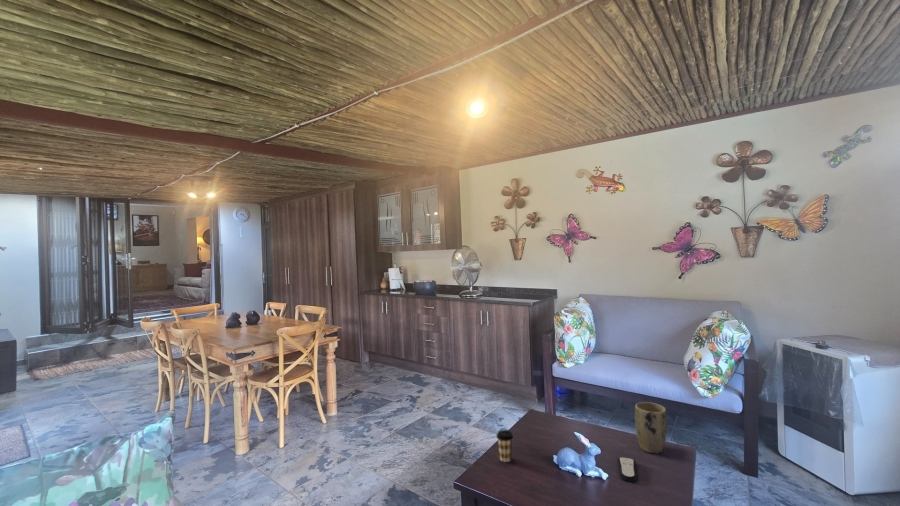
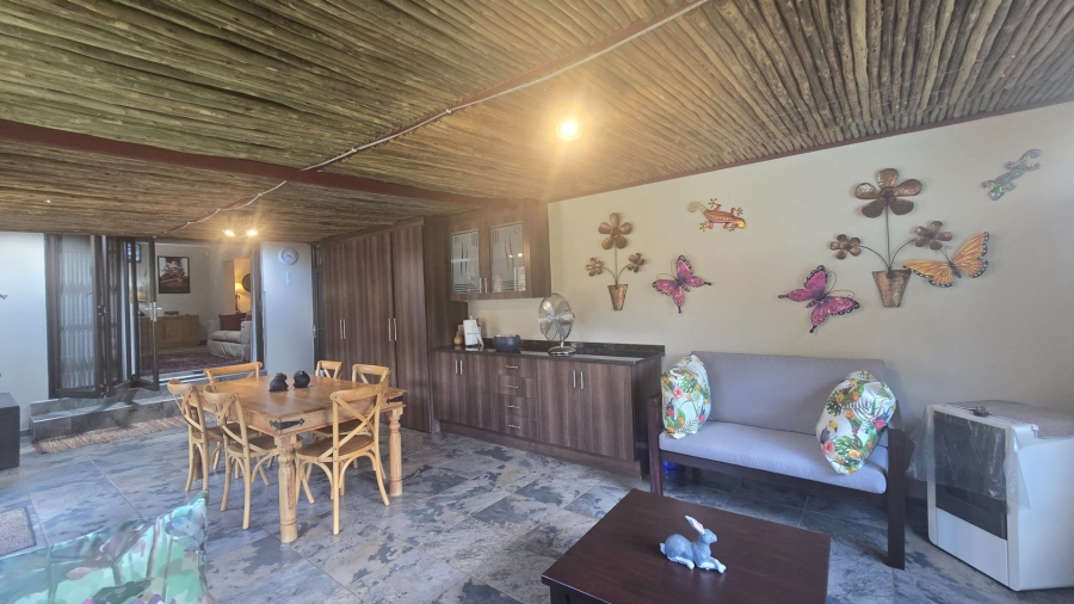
- coffee cup (505, 446)
- plant pot (650, 427)
- remote control (627, 468)
